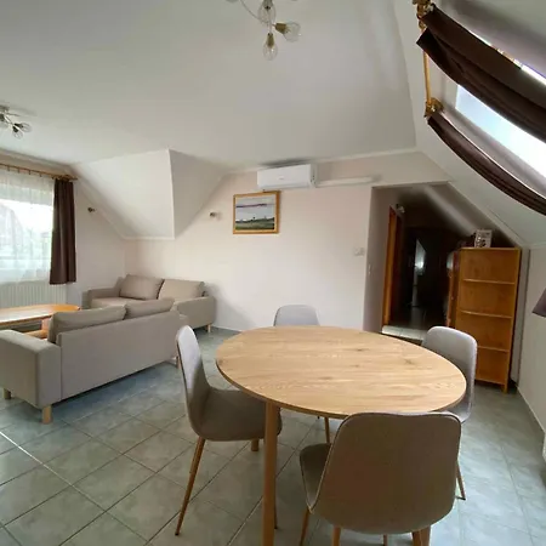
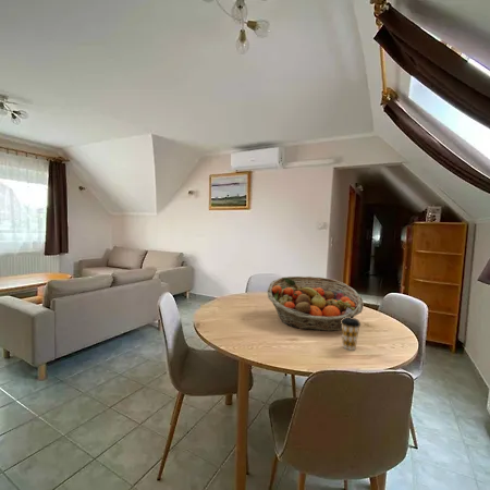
+ coffee cup (350, 333)
+ fruit basket (313, 301)
